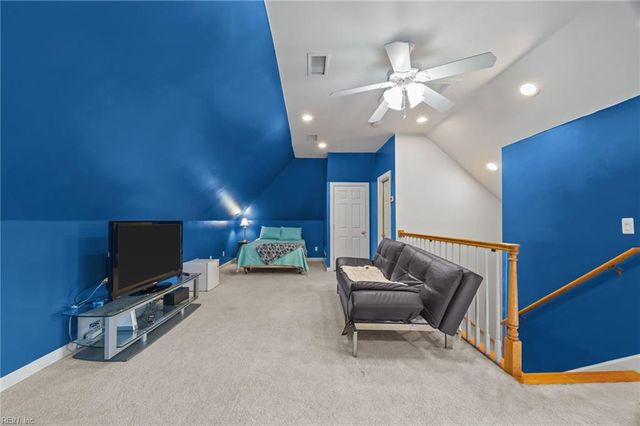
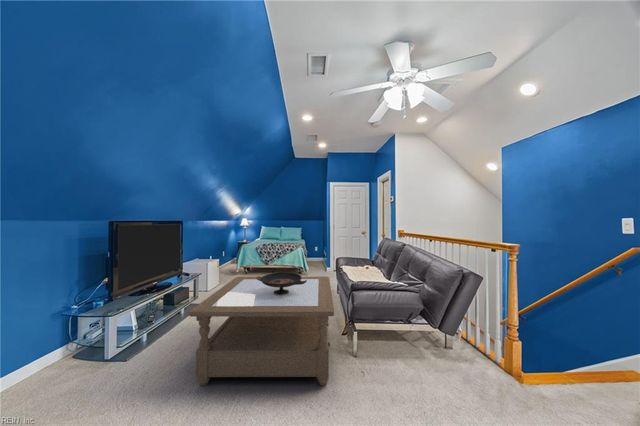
+ coffee table (274, 320)
+ decorative bowl (281, 284)
